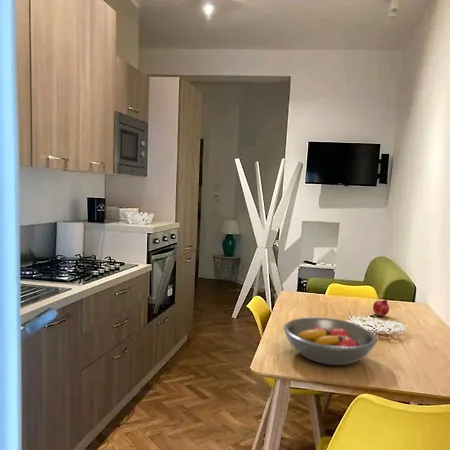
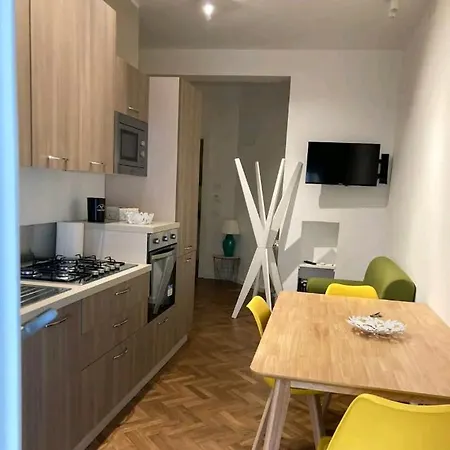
- fruit (381, 307)
- fruit bowl (328, 340)
